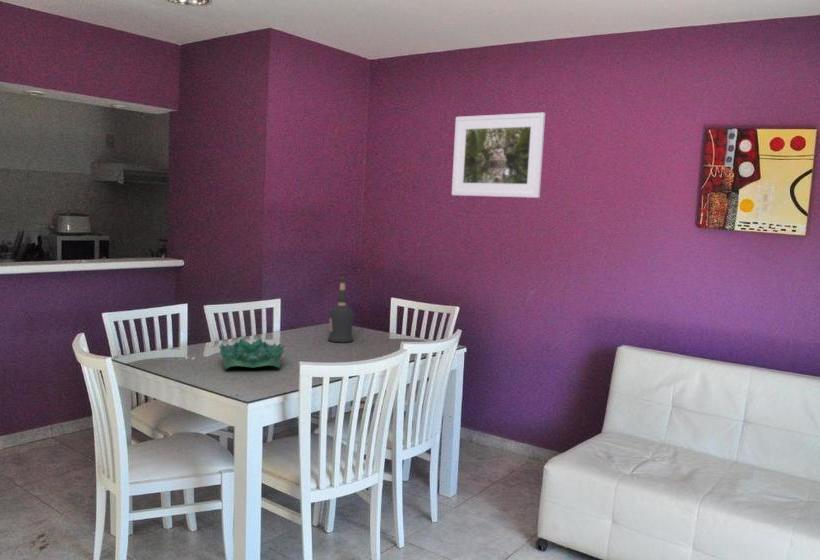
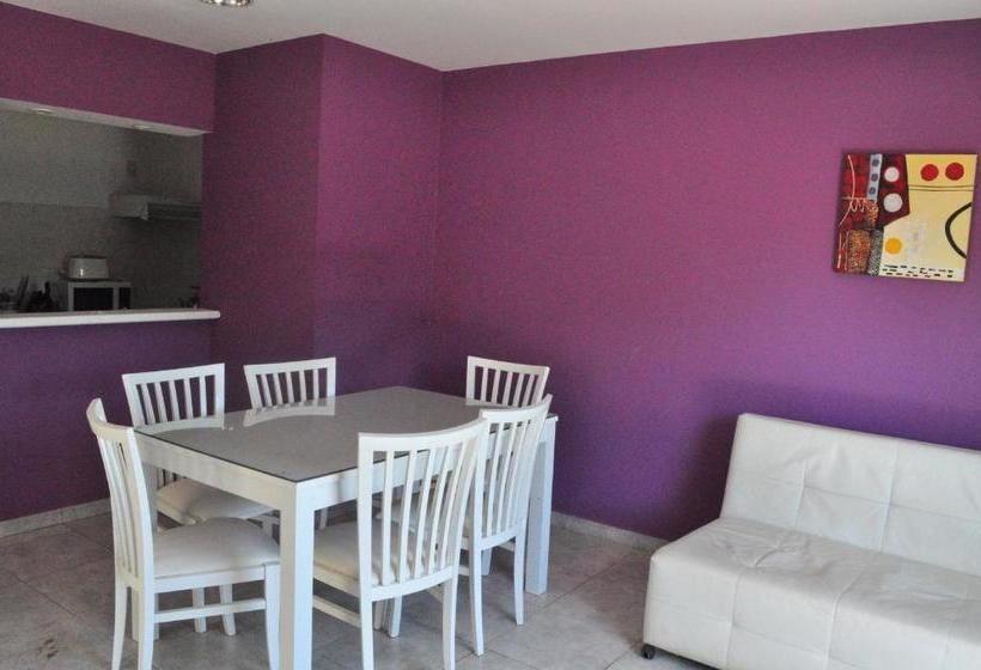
- decorative bowl (251, 354)
- liquor bottle (341, 308)
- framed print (496, 155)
